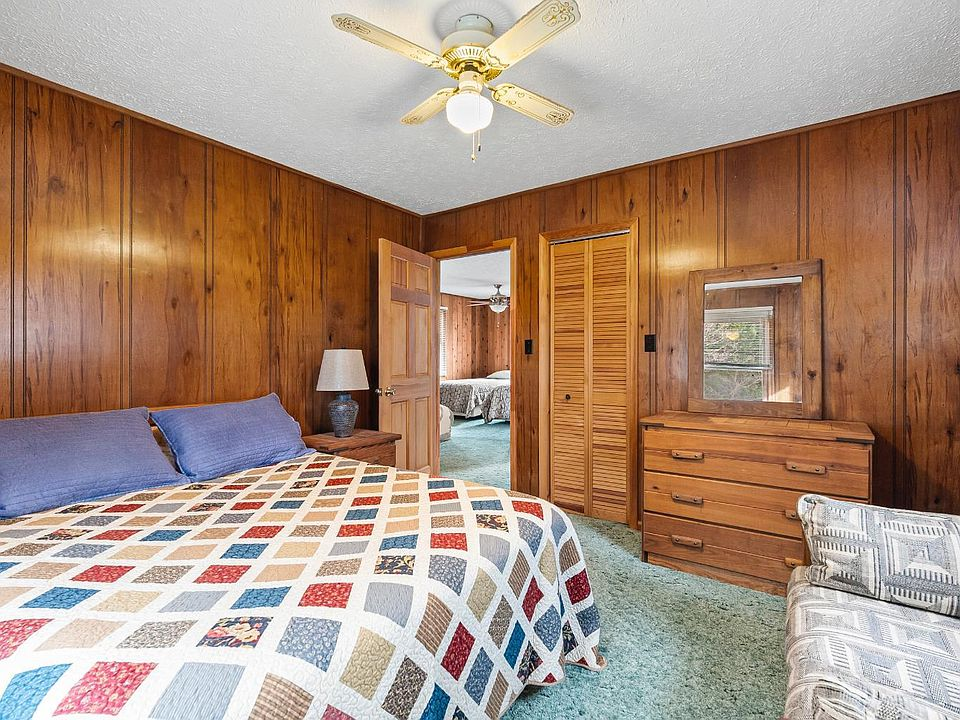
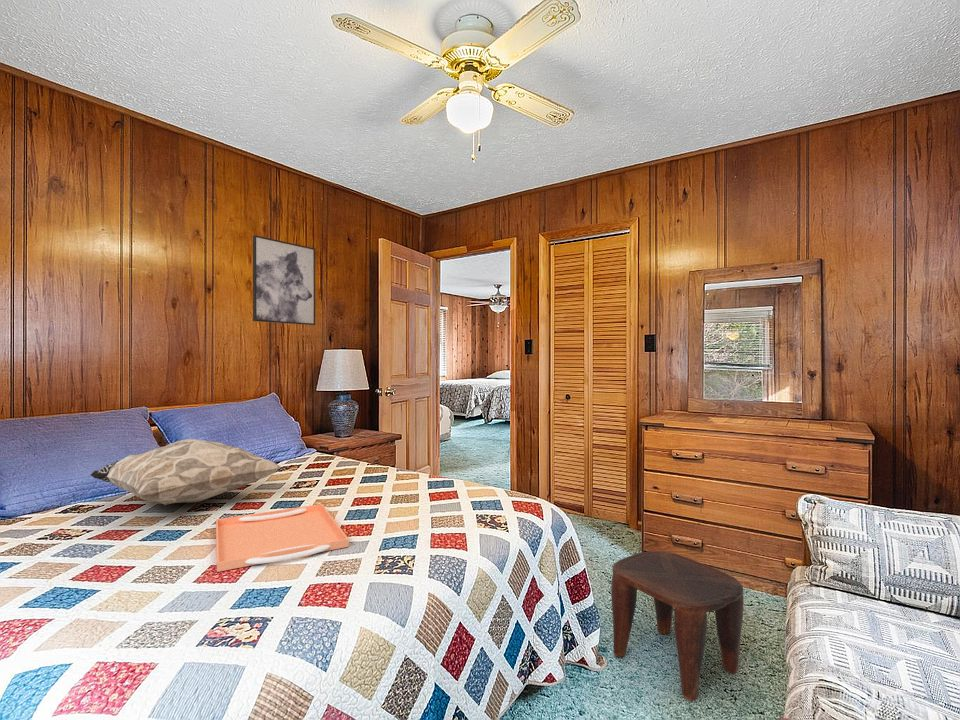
+ serving tray (278, 532)
+ stool (674, 616)
+ decorative pillow (188, 470)
+ wall art (285, 282)
